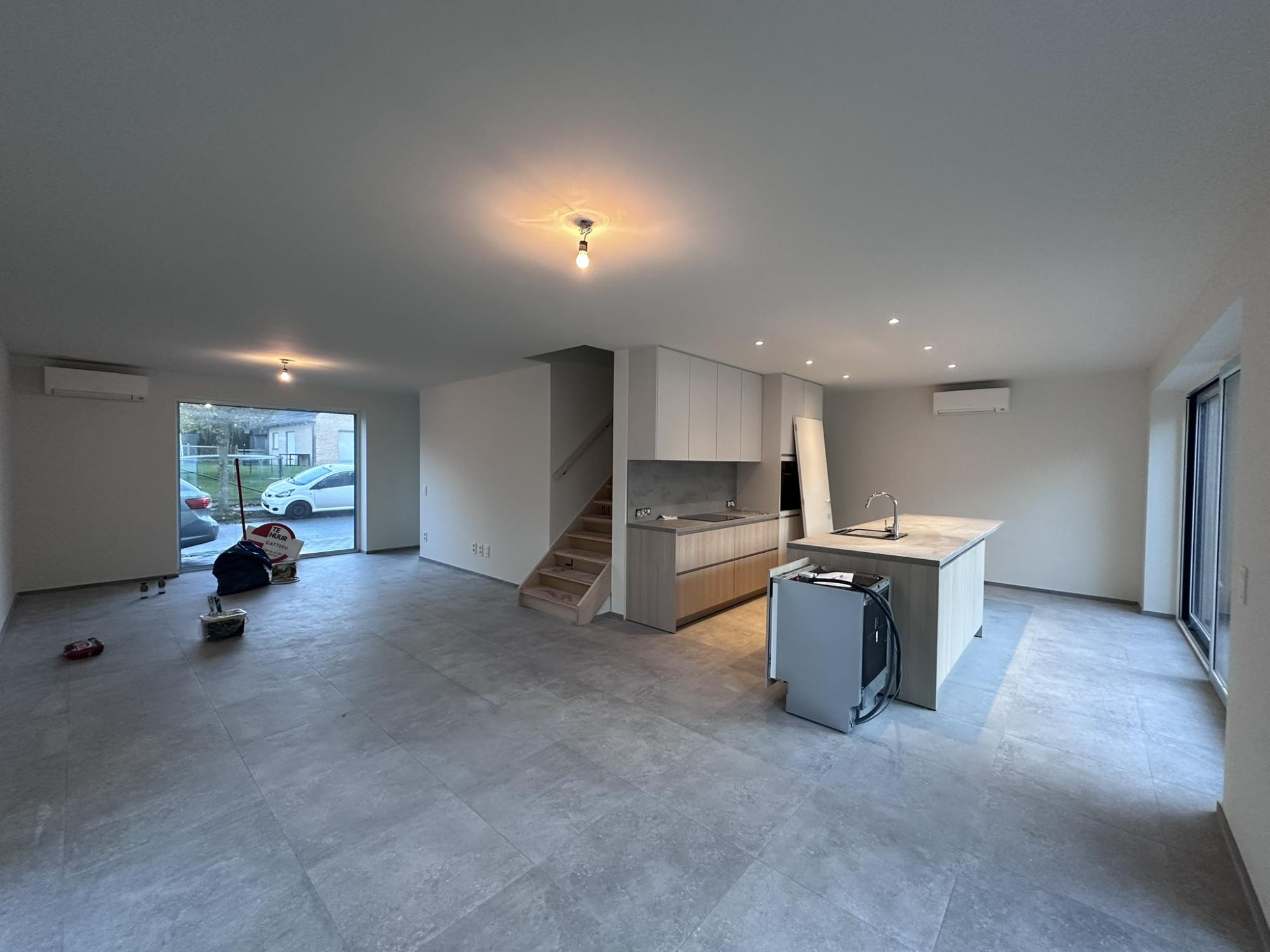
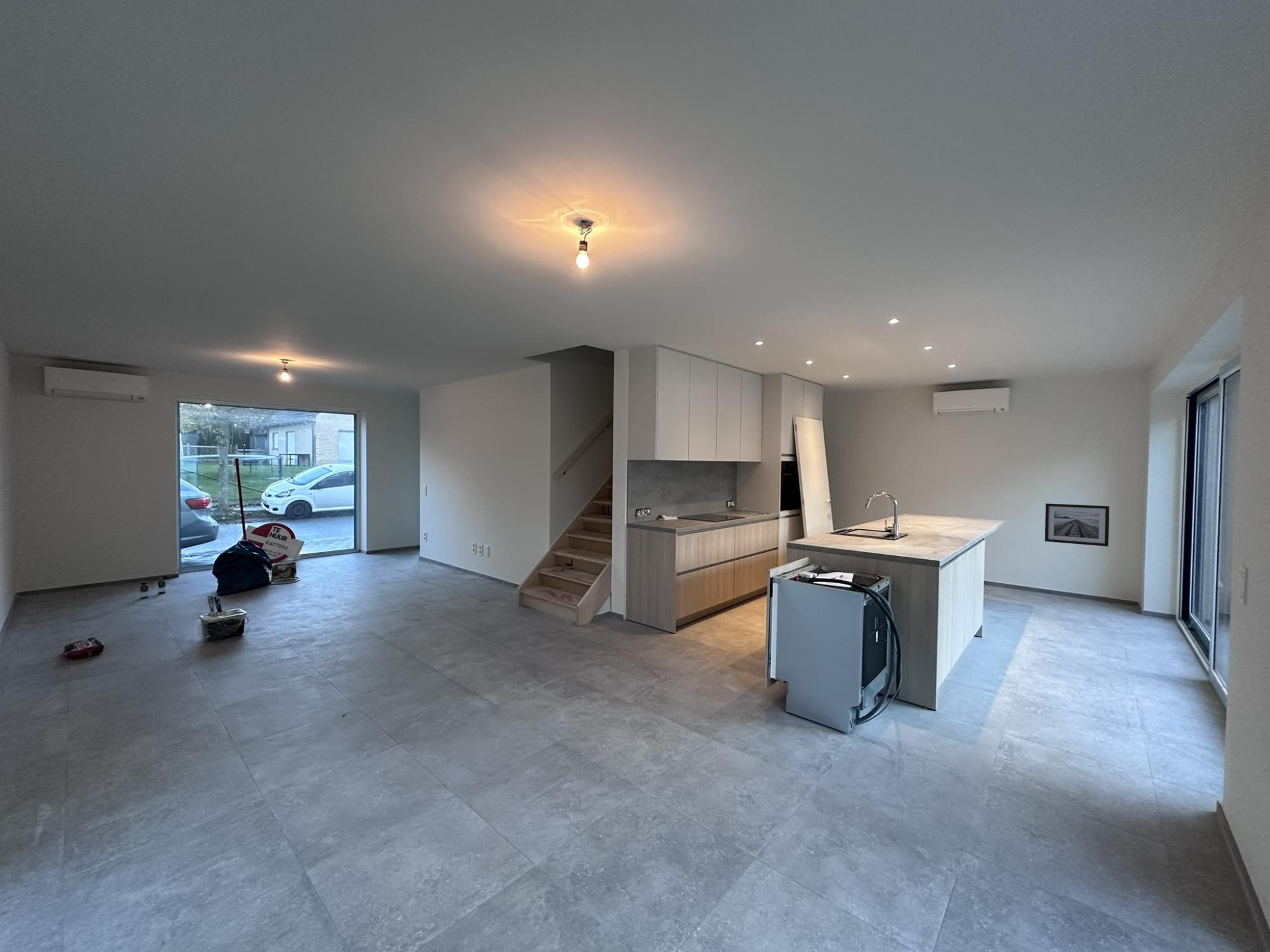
+ wall art (1076, 524)
